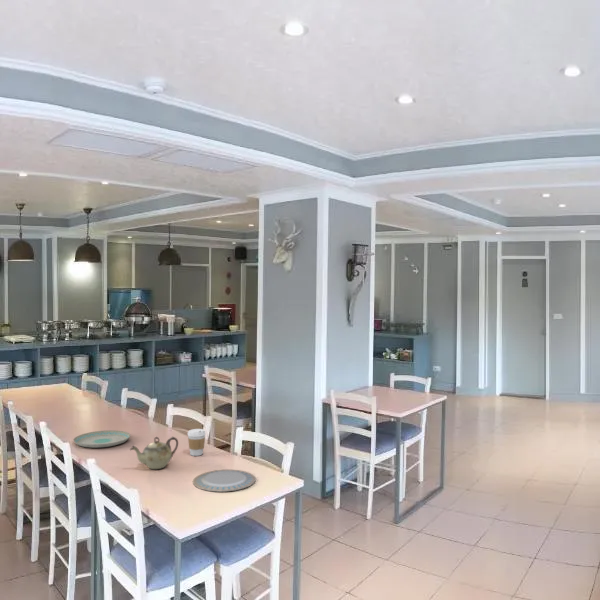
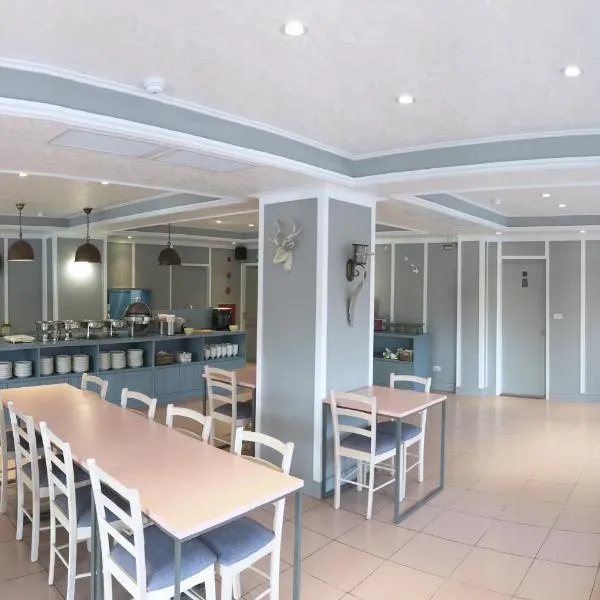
- coffee cup (196, 441)
- chinaware (224, 478)
- plate (102, 439)
- teapot (154, 452)
